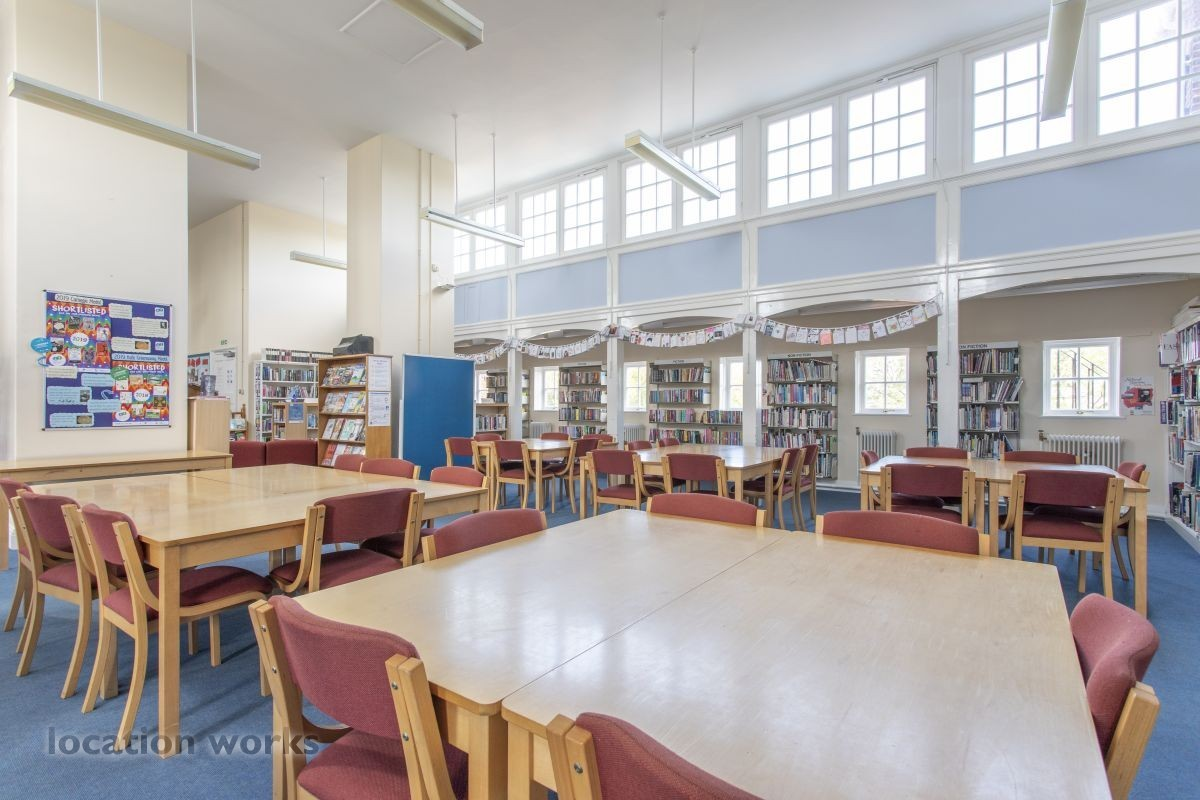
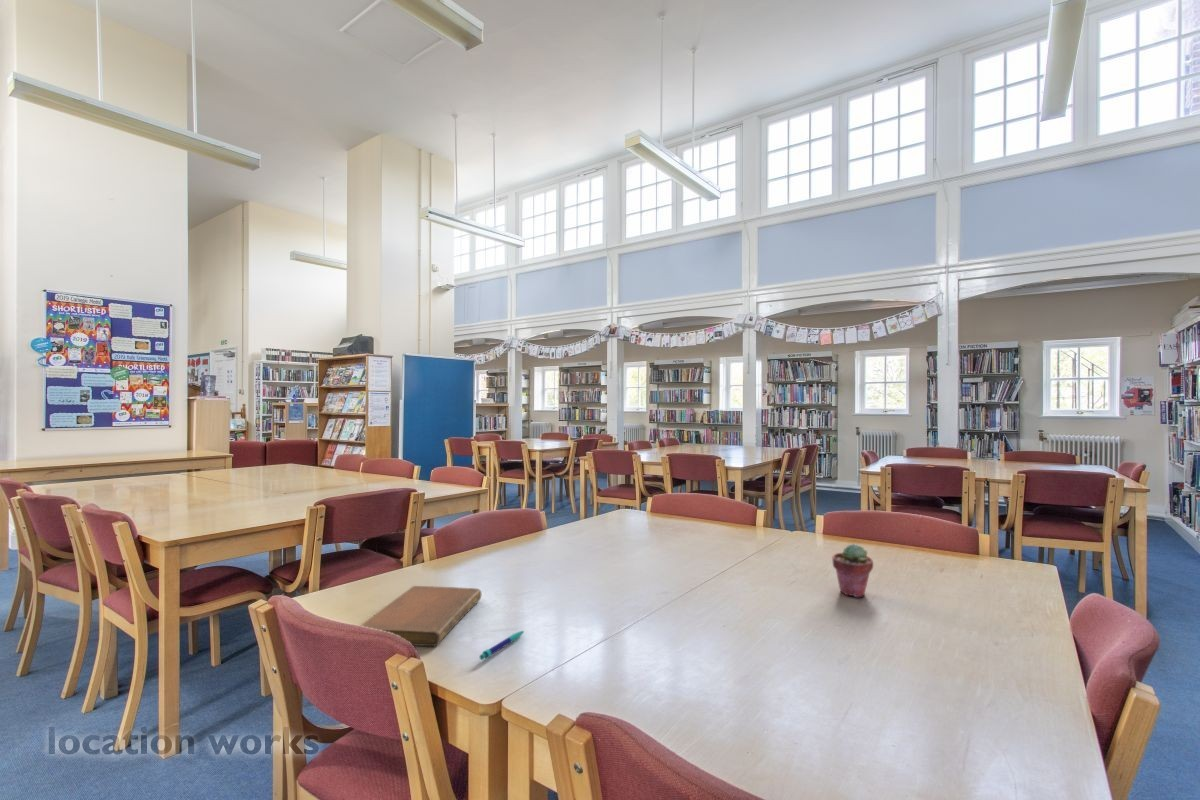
+ notebook (424, 612)
+ potted succulent (852, 568)
+ pen (504, 642)
